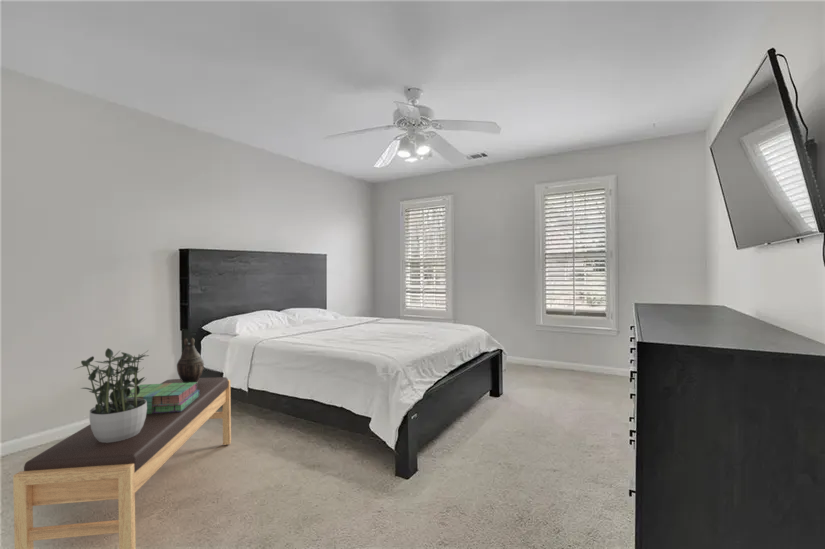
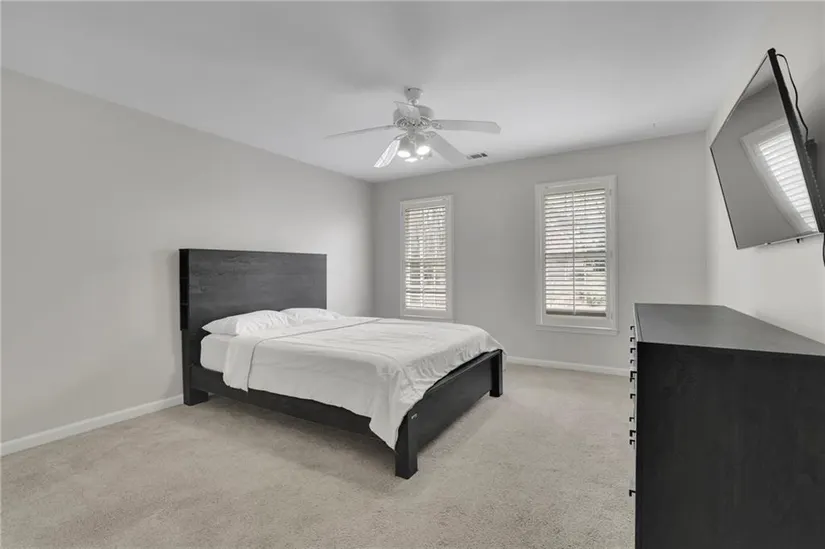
- potted plant (115, 390)
- decorative vase (190, 360)
- bench (154, 450)
- stack of books (159, 397)
